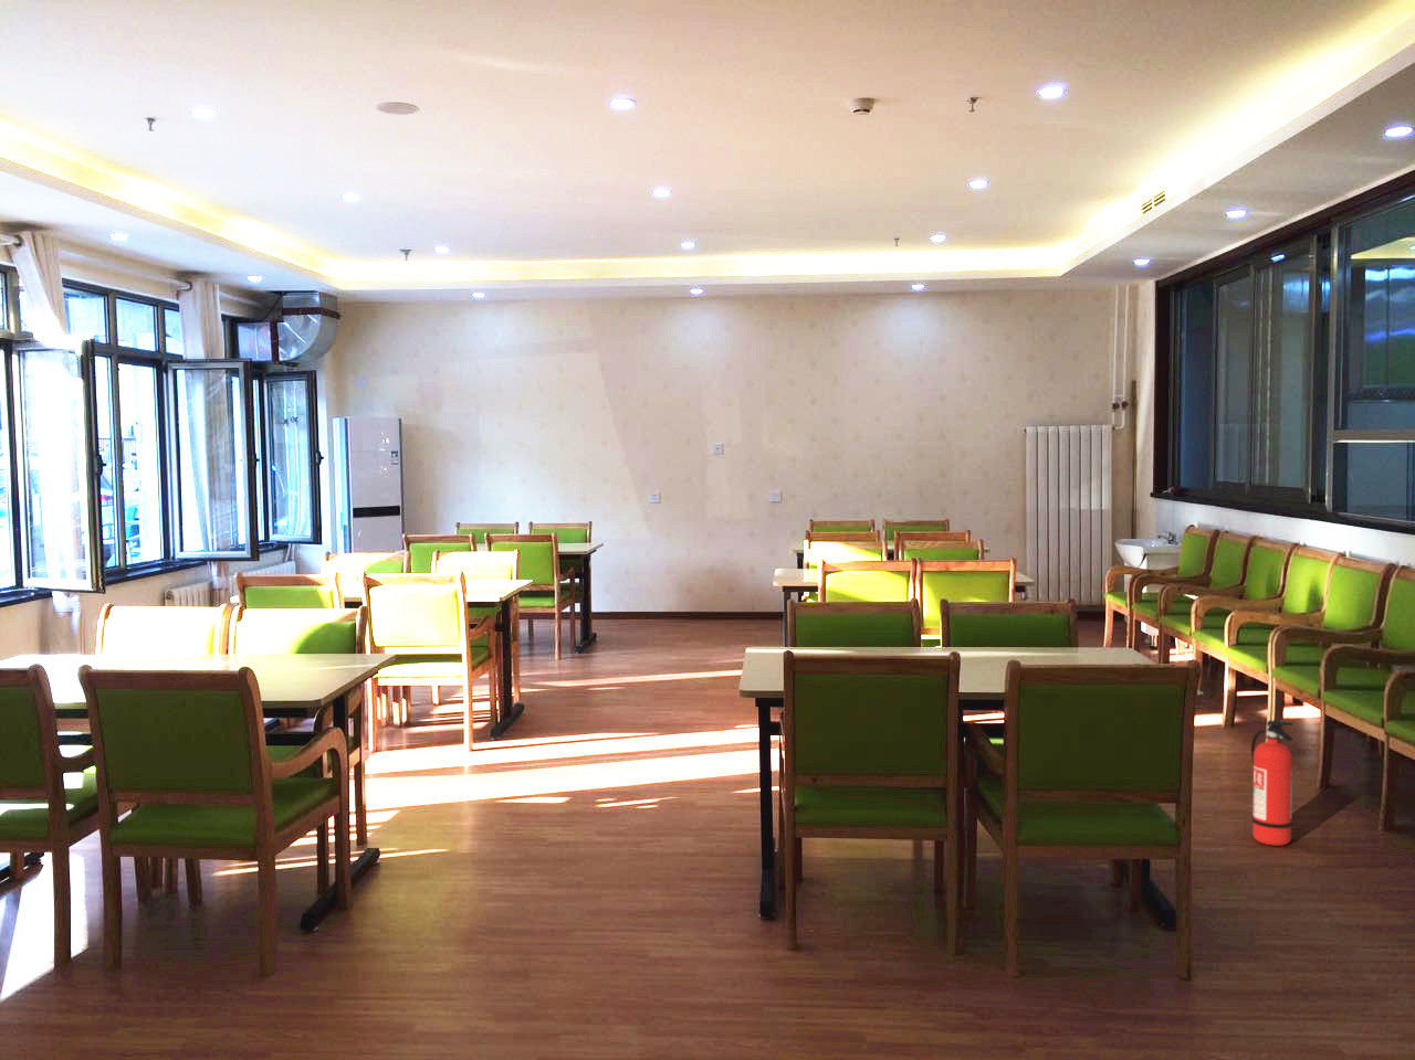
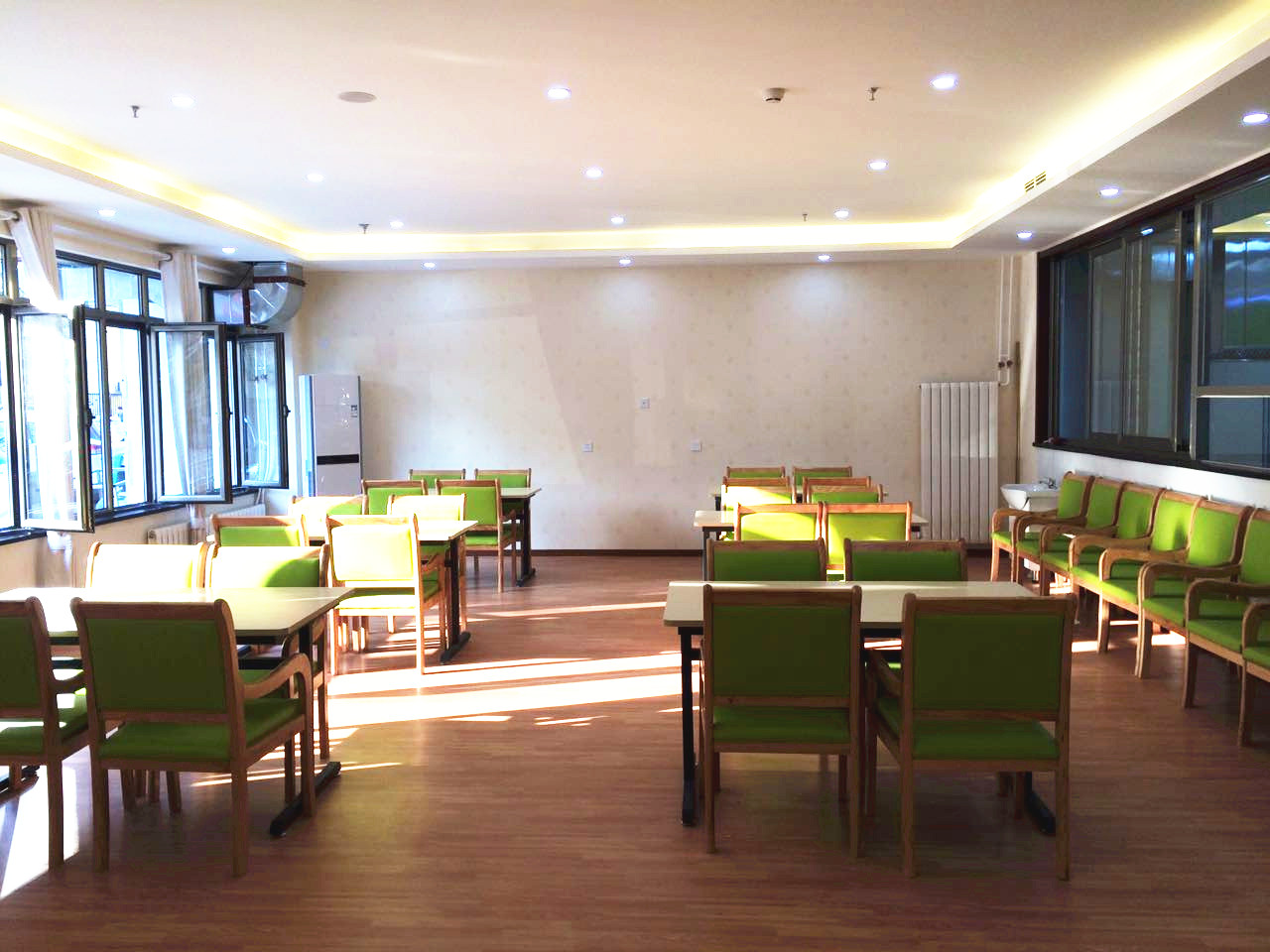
- fire extinguisher (1269, 778)
